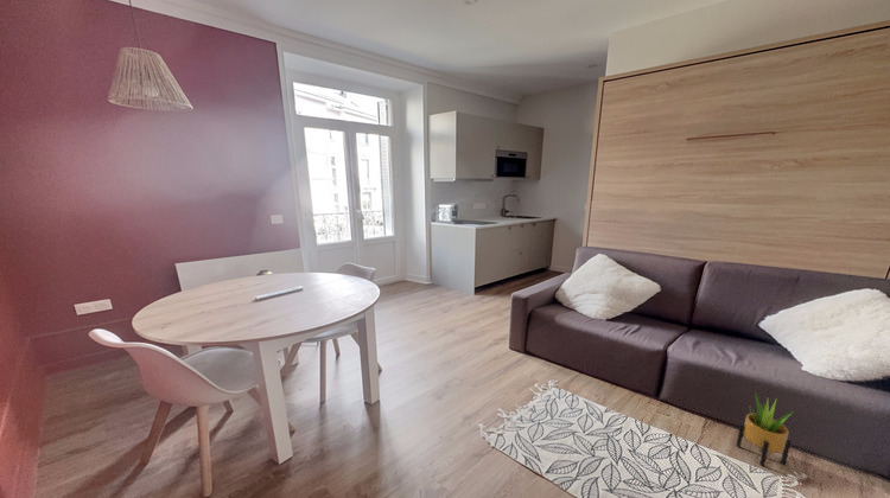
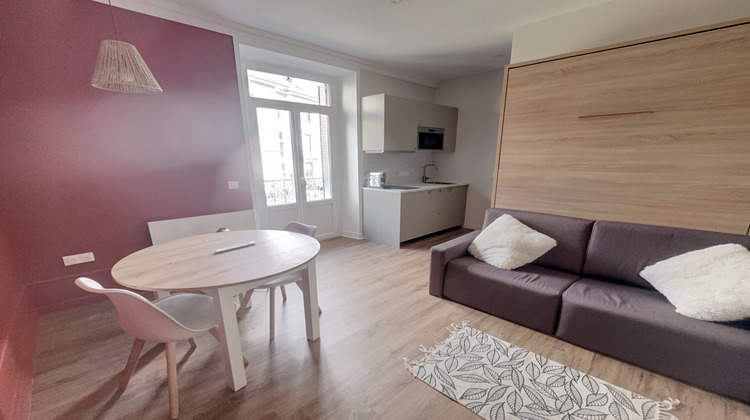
- potted plant (765, 428)
